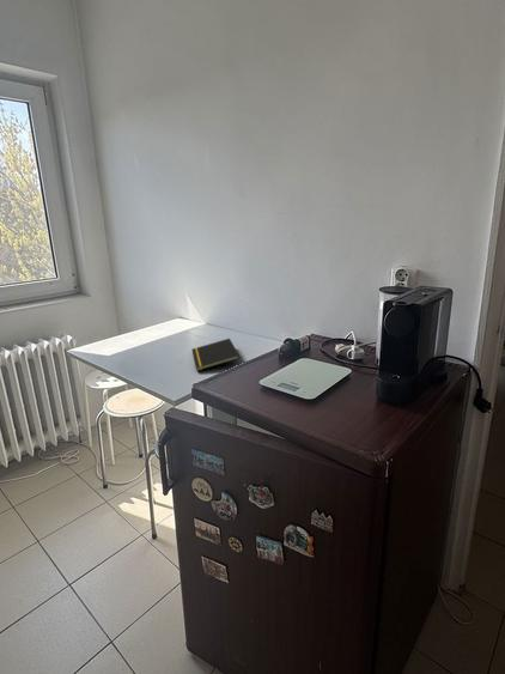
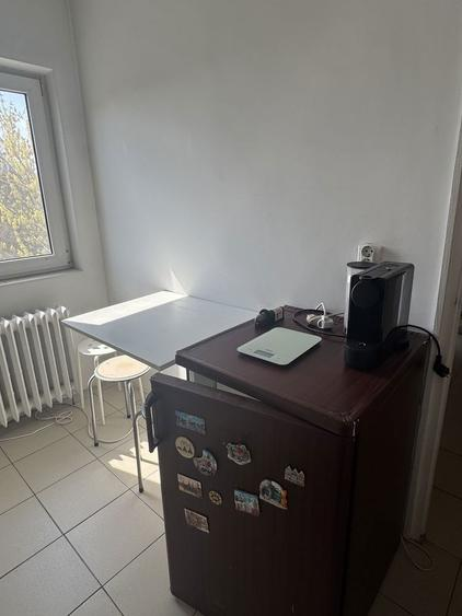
- notepad (214, 353)
